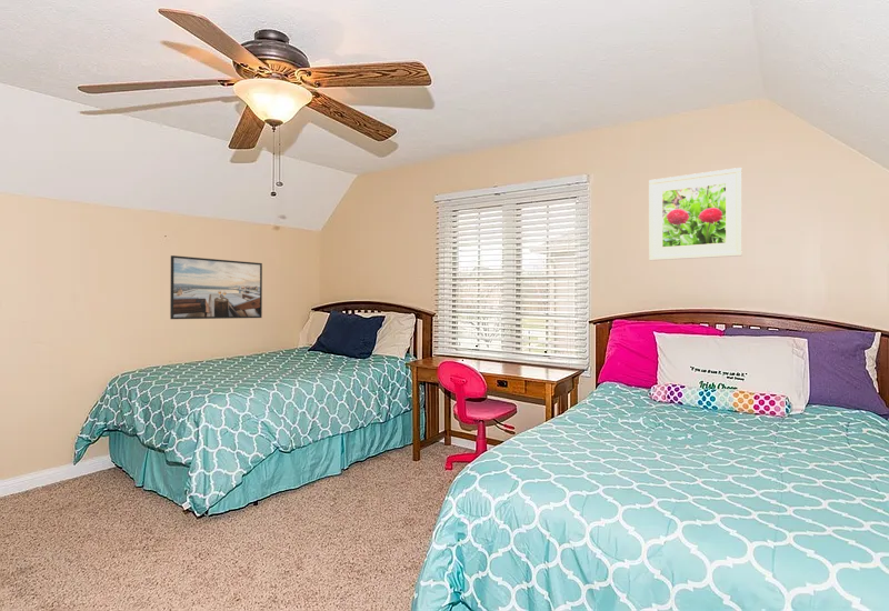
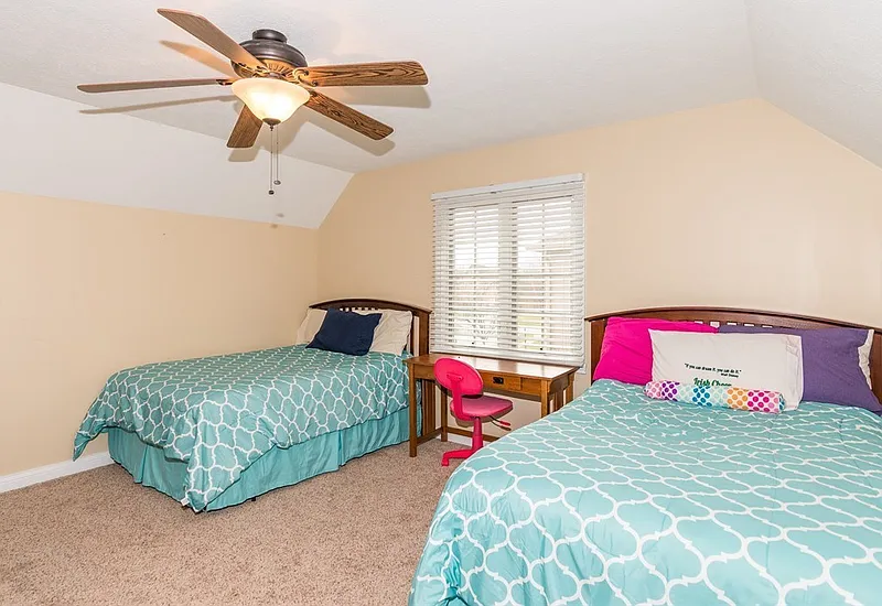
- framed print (692, 216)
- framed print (219, 289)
